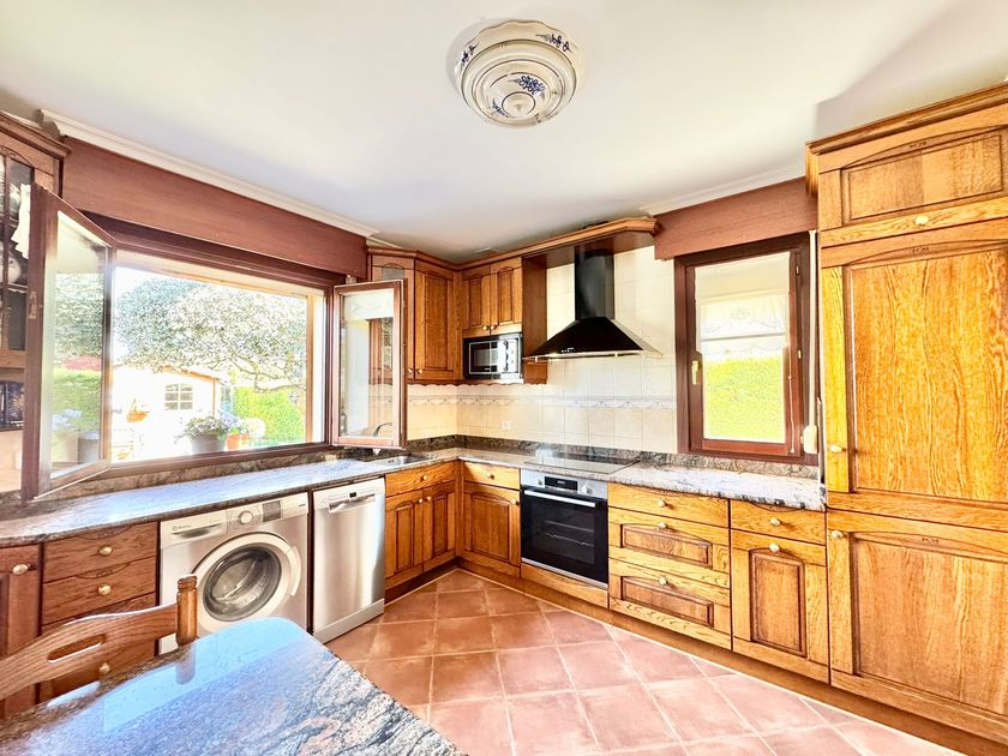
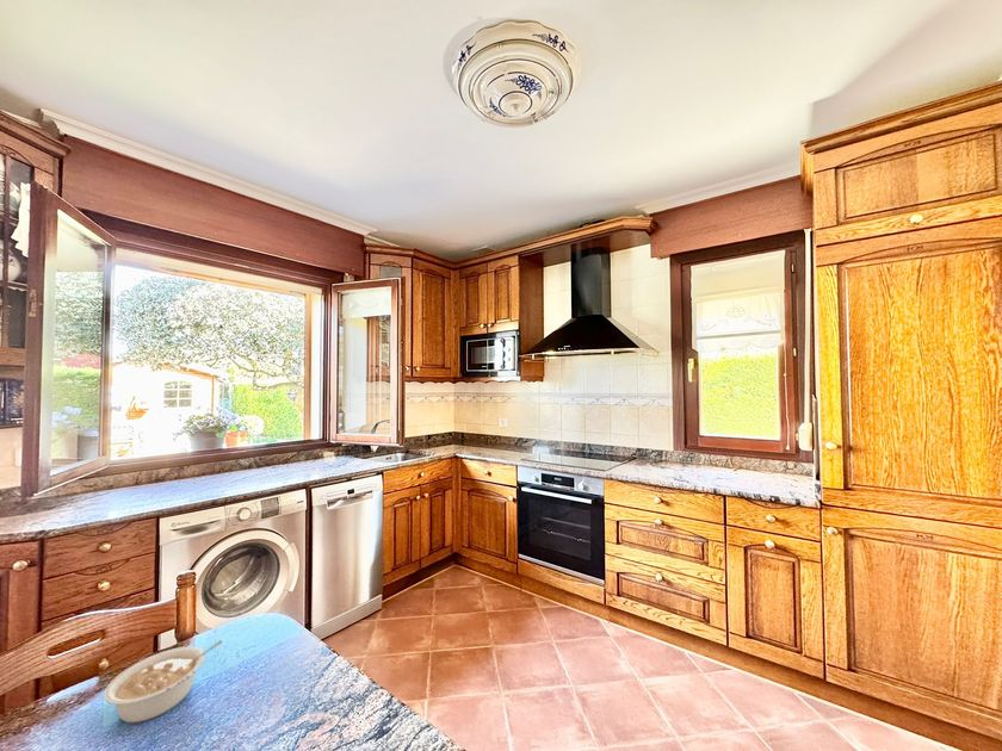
+ legume (160, 681)
